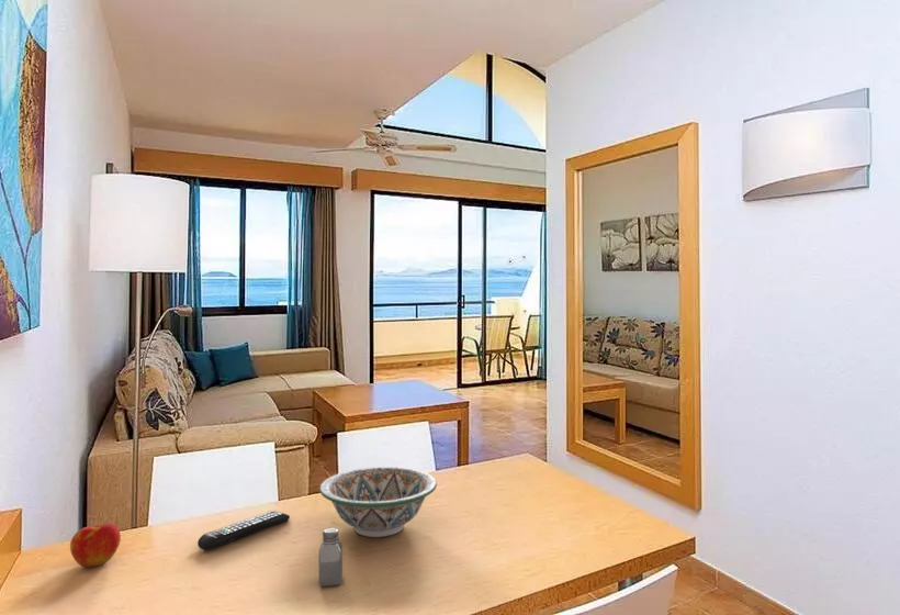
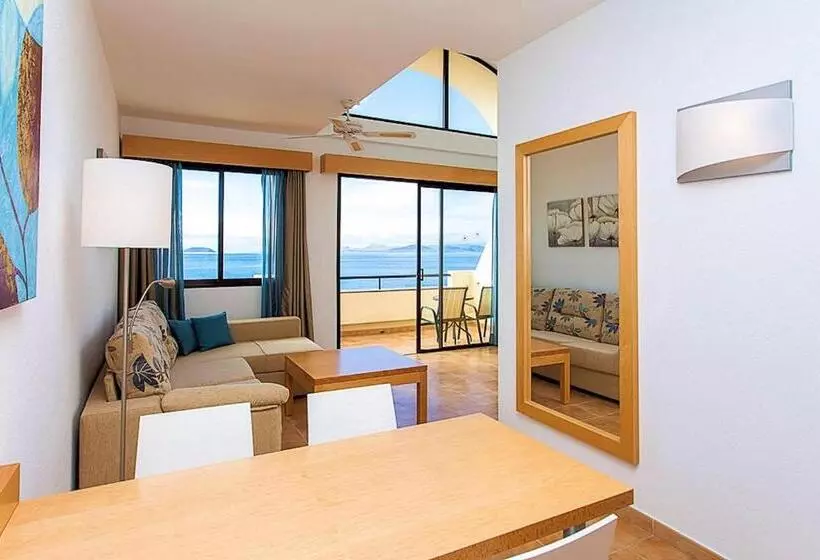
- saltshaker (330, 555)
- apple (95, 544)
- decorative bowl (379, 504)
- remote control (246, 527)
